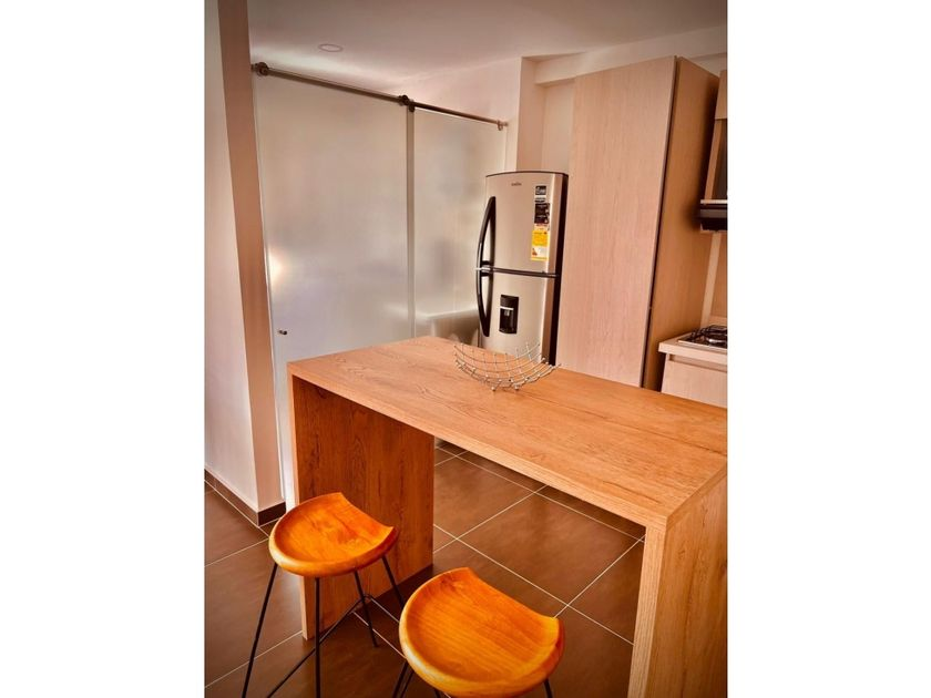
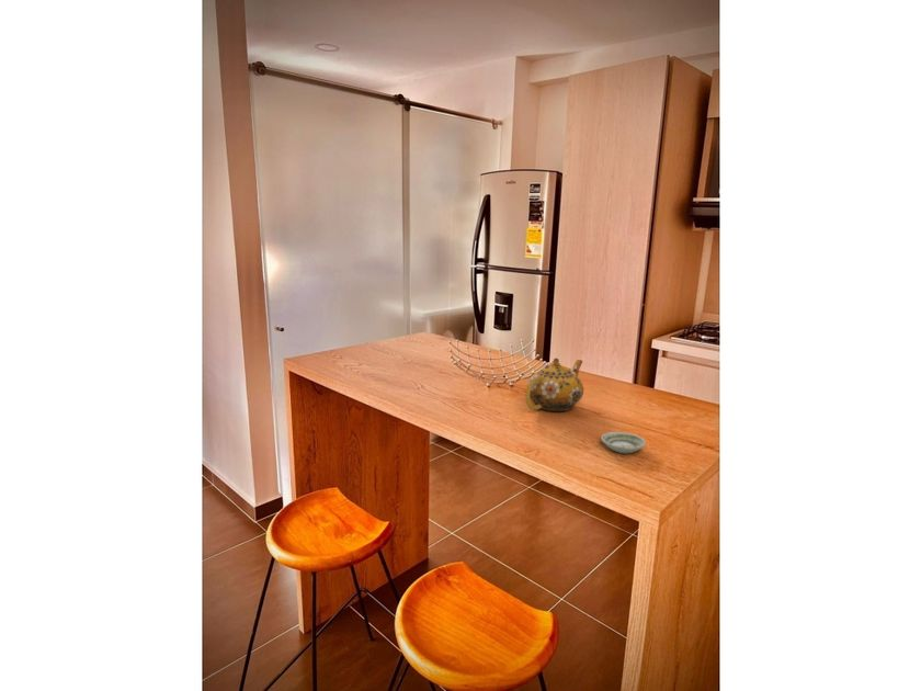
+ saucer (623, 443)
+ teapot (555, 382)
